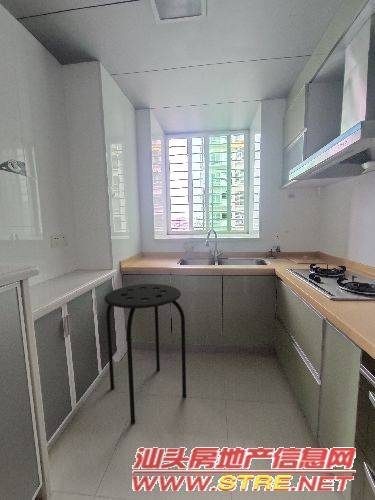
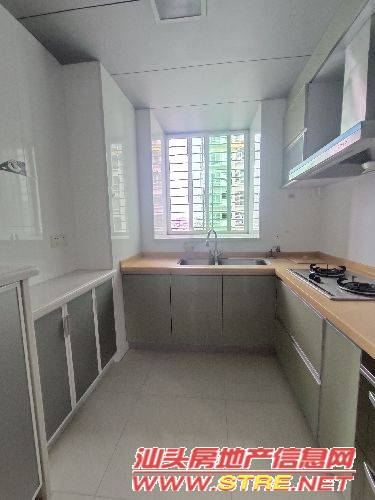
- stool (156, 343)
